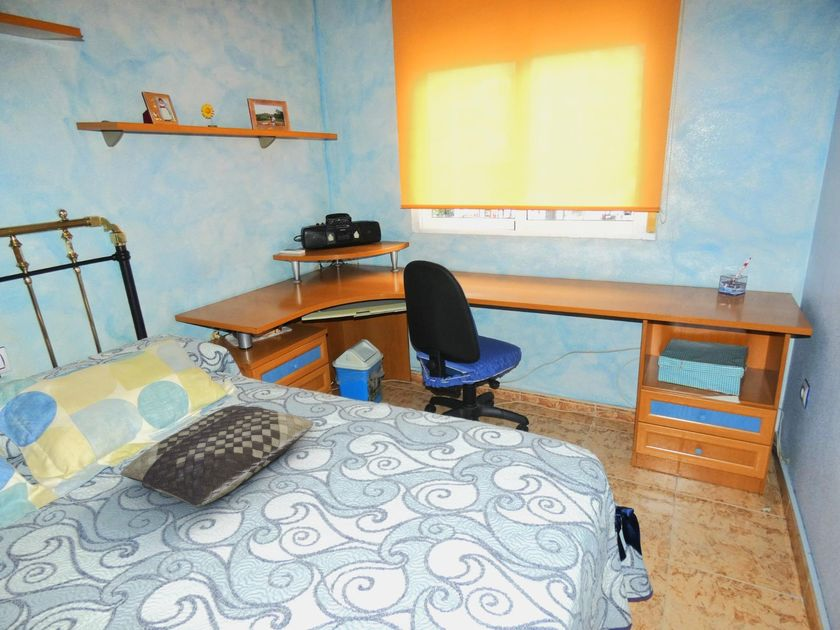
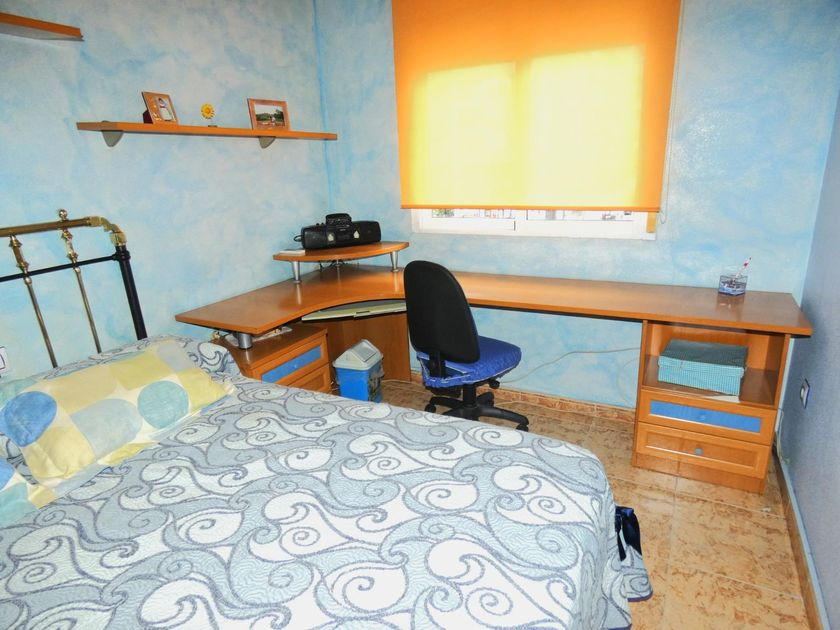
- cushion (222, 447)
